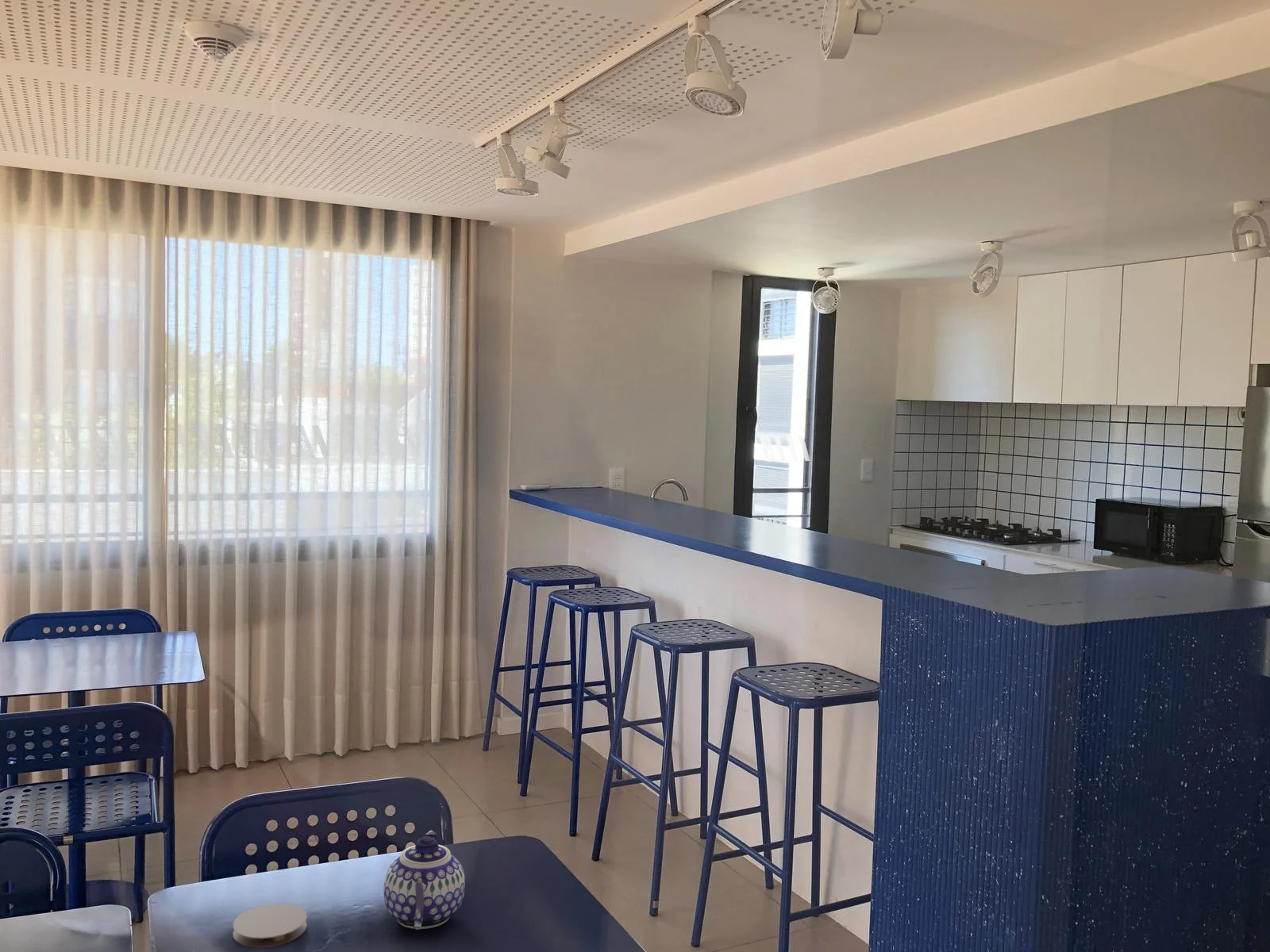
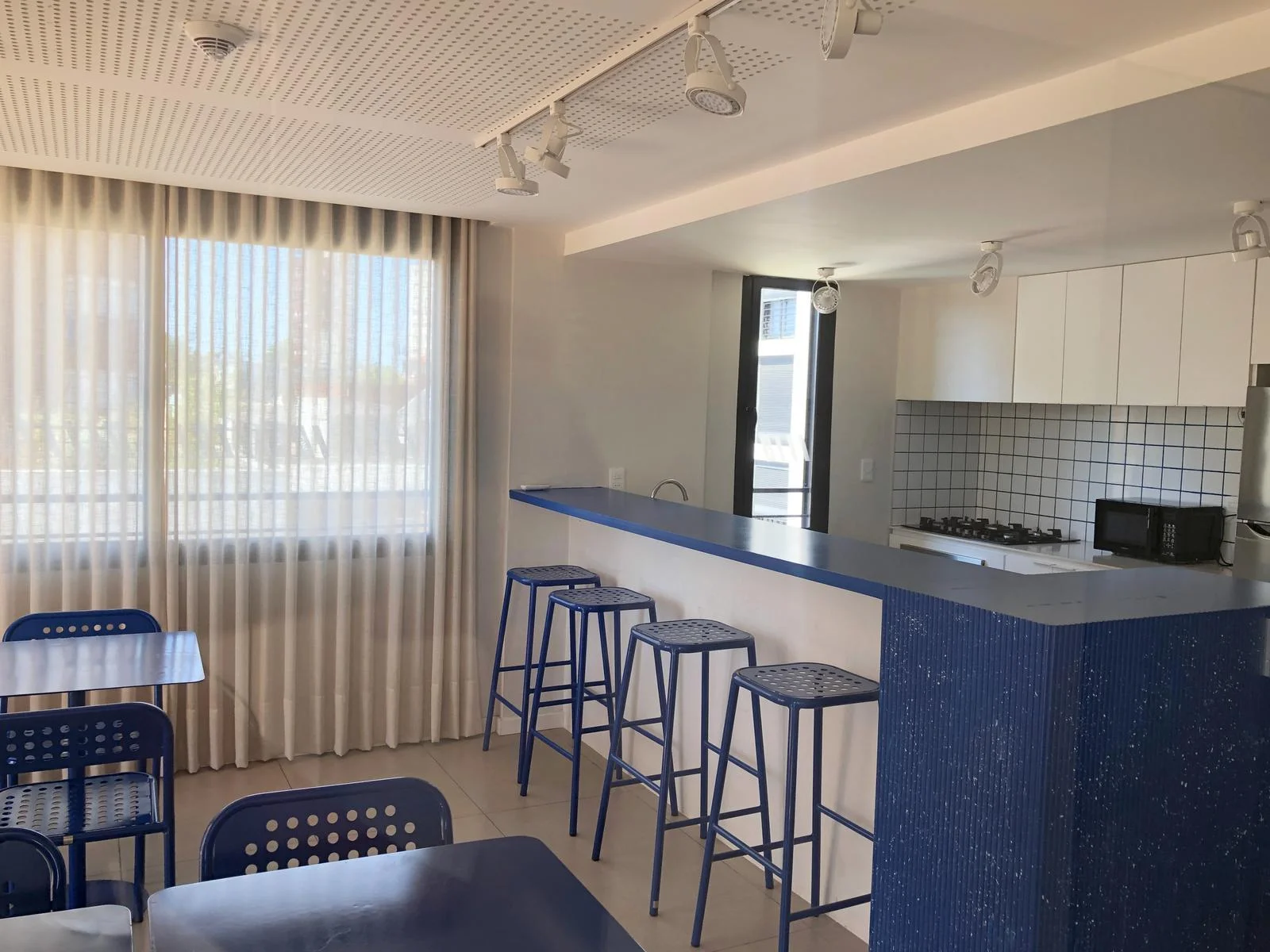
- teapot (425, 877)
- coaster (270, 924)
